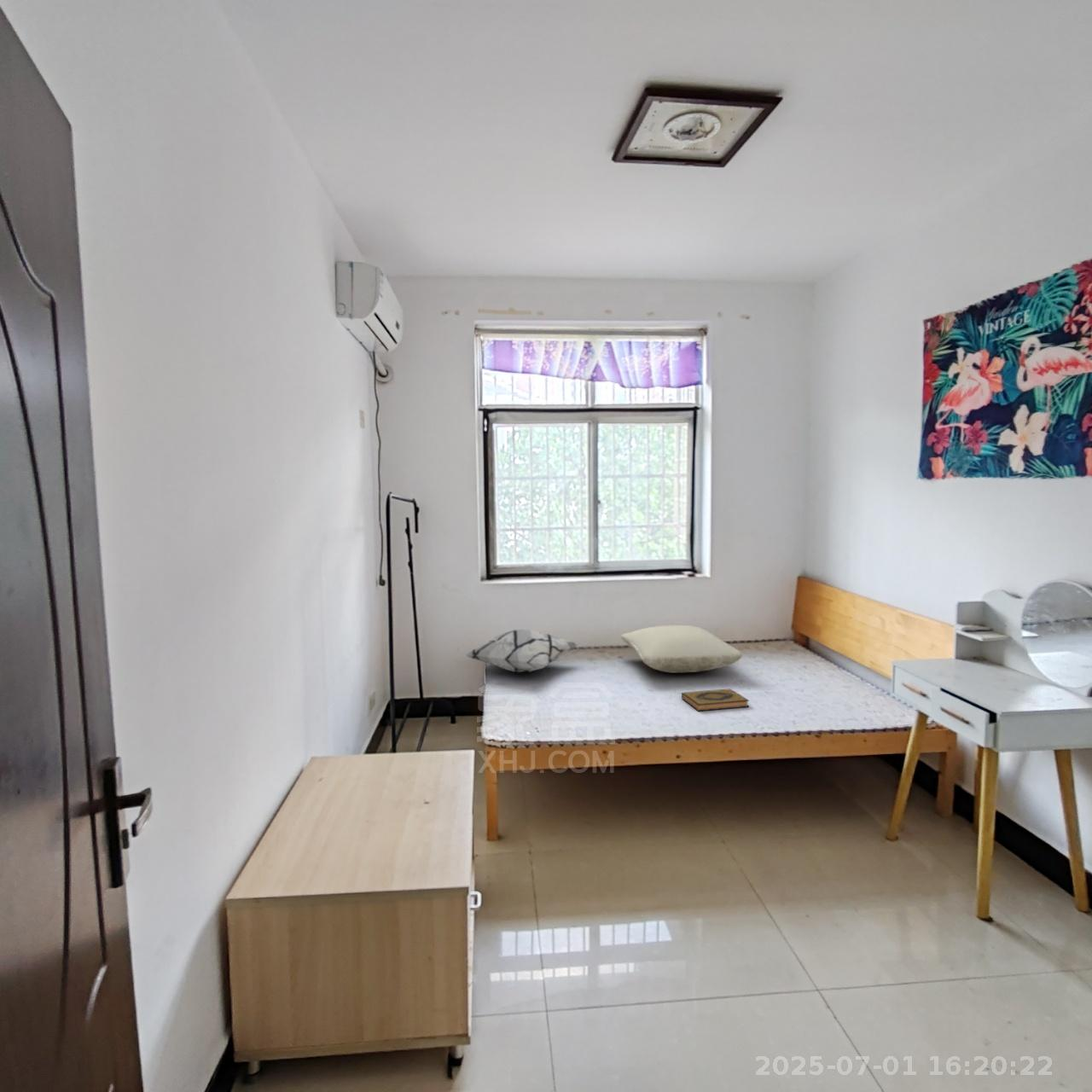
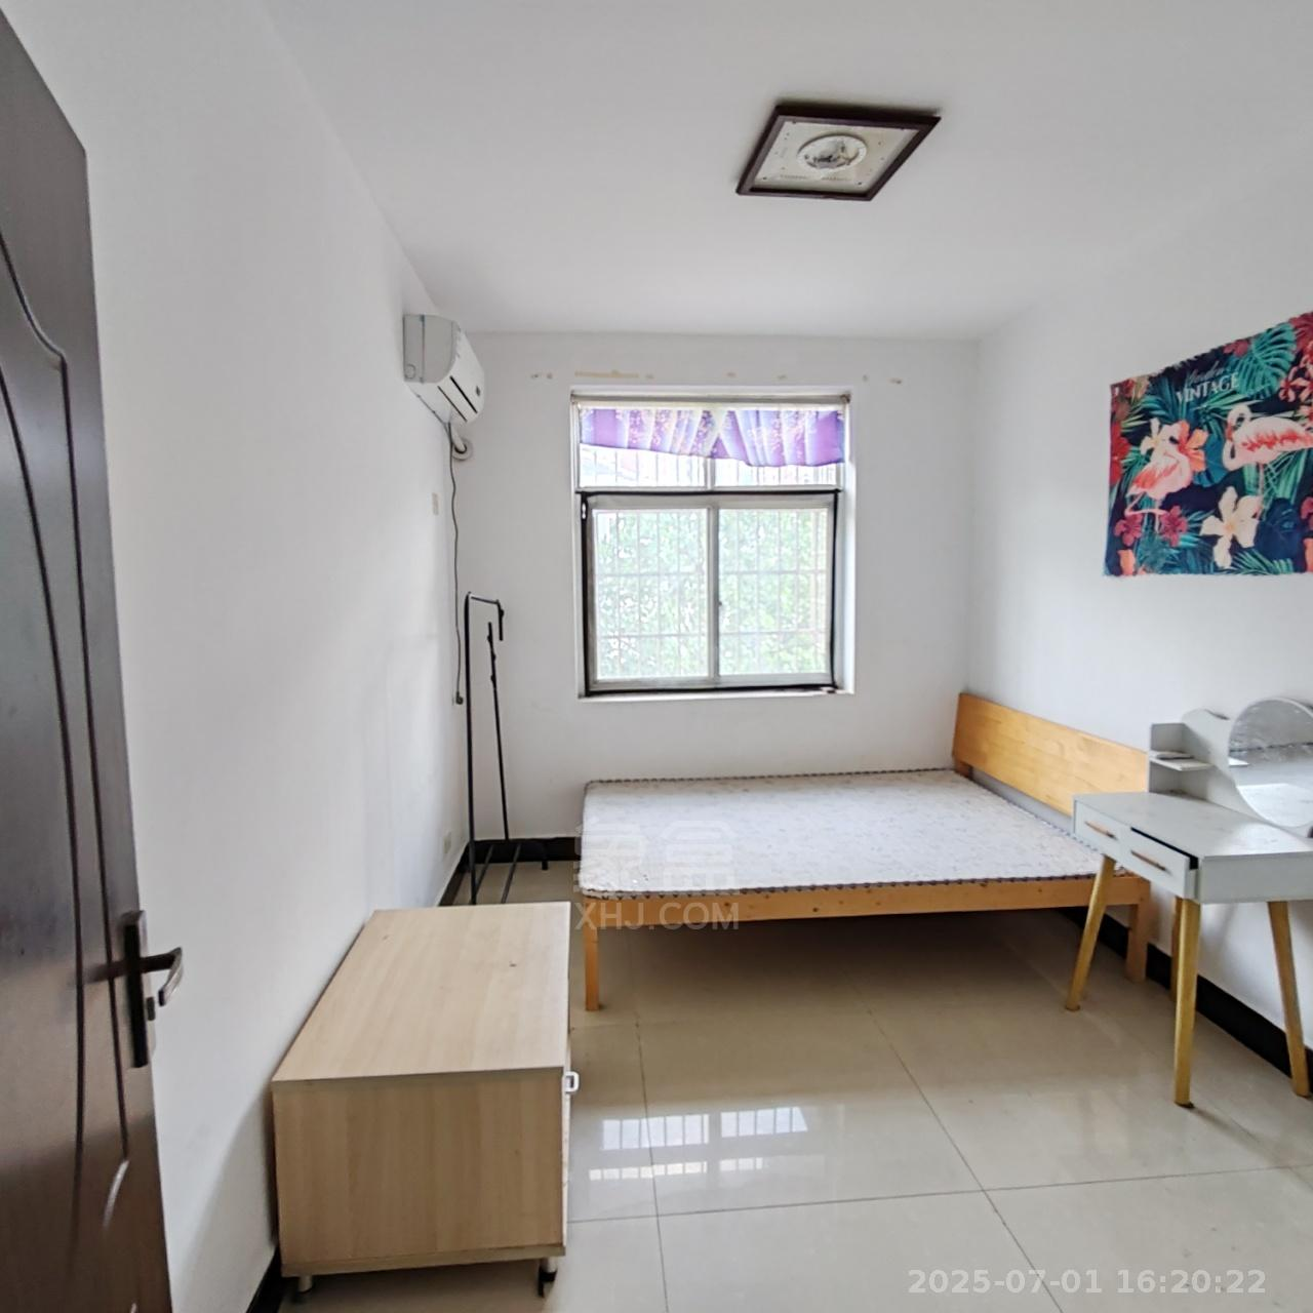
- hardback book (714, 699)
- pillow (677, 649)
- decorative pillow (523, 649)
